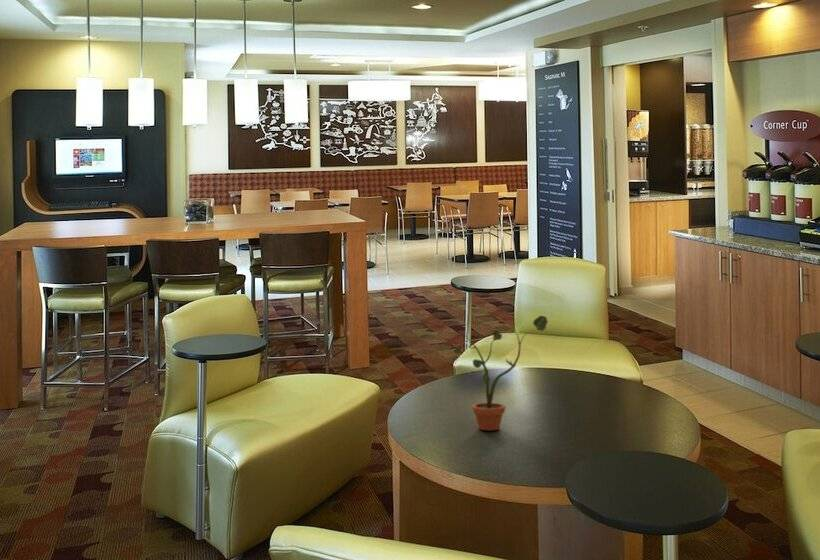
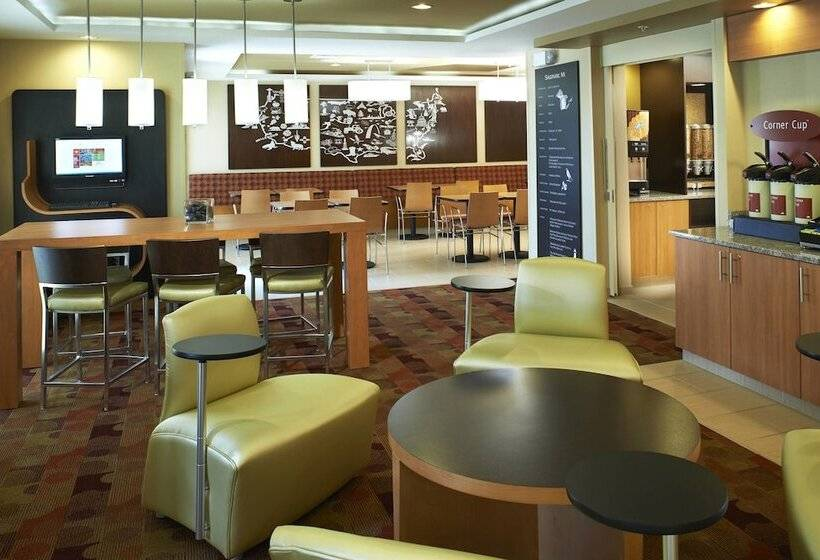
- potted plant (499, 374)
